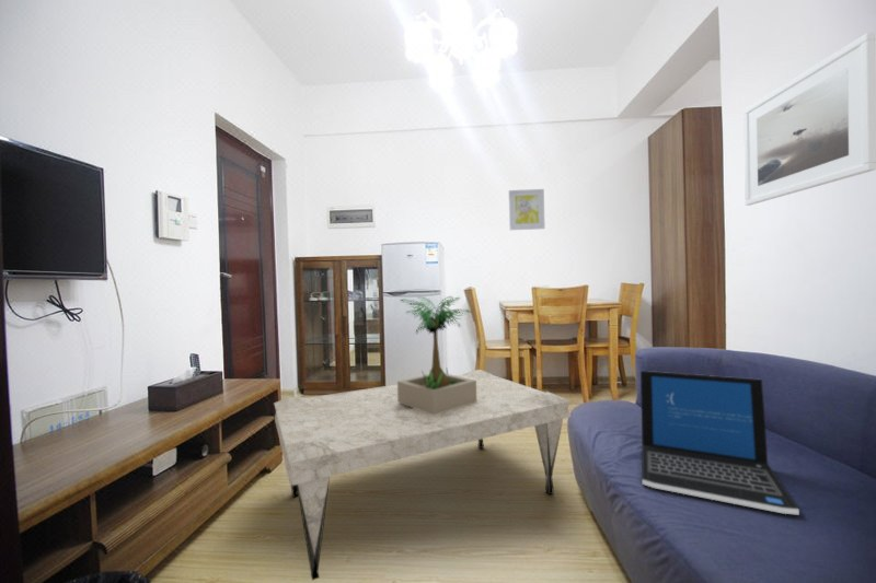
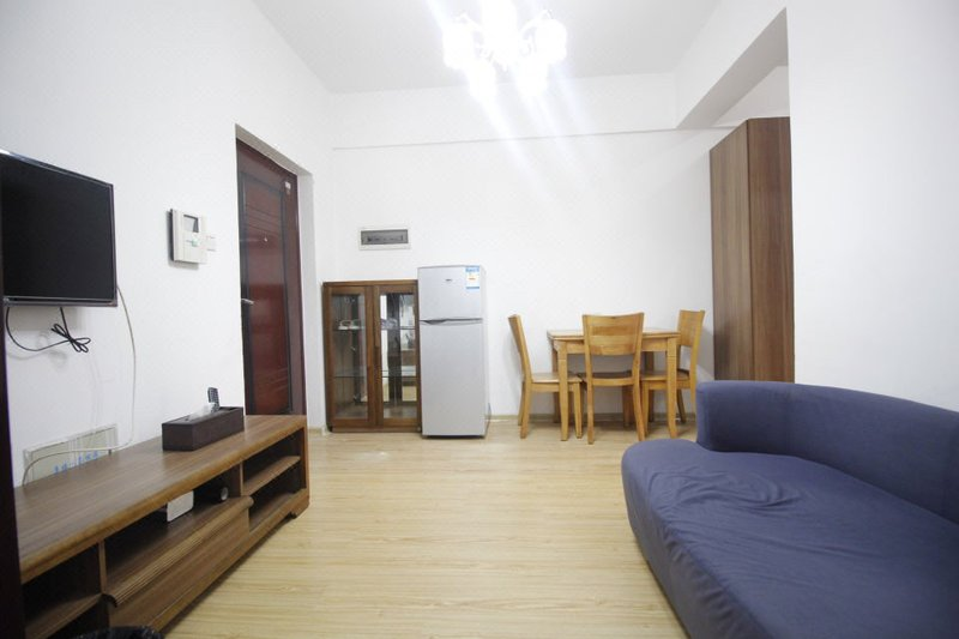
- wall art (526, 209)
- potted plant (437, 349)
- coffee table (419, 444)
- laptop (704, 429)
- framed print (797, 135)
